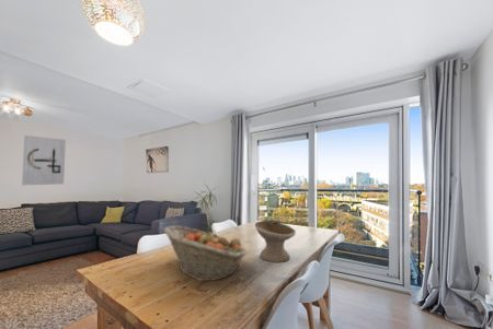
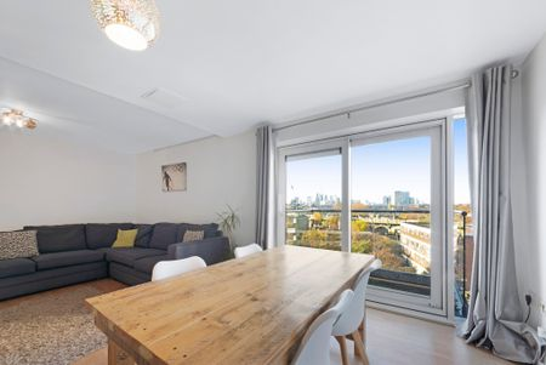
- bowl (274, 240)
- wall art (45, 161)
- fruit basket (204, 246)
